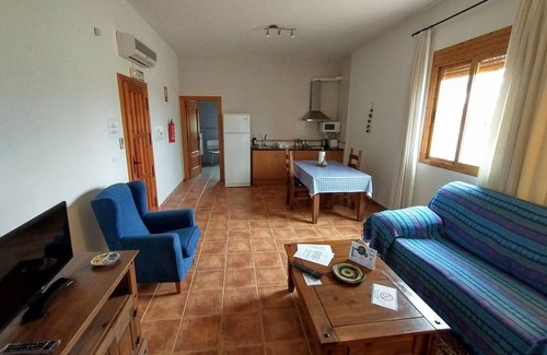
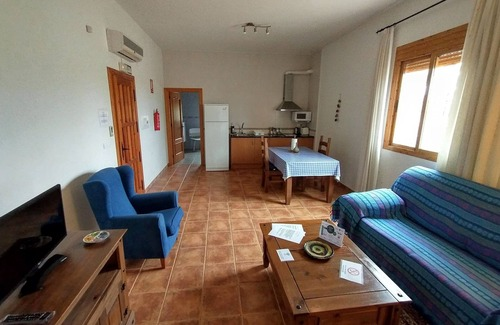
- remote control (305, 269)
